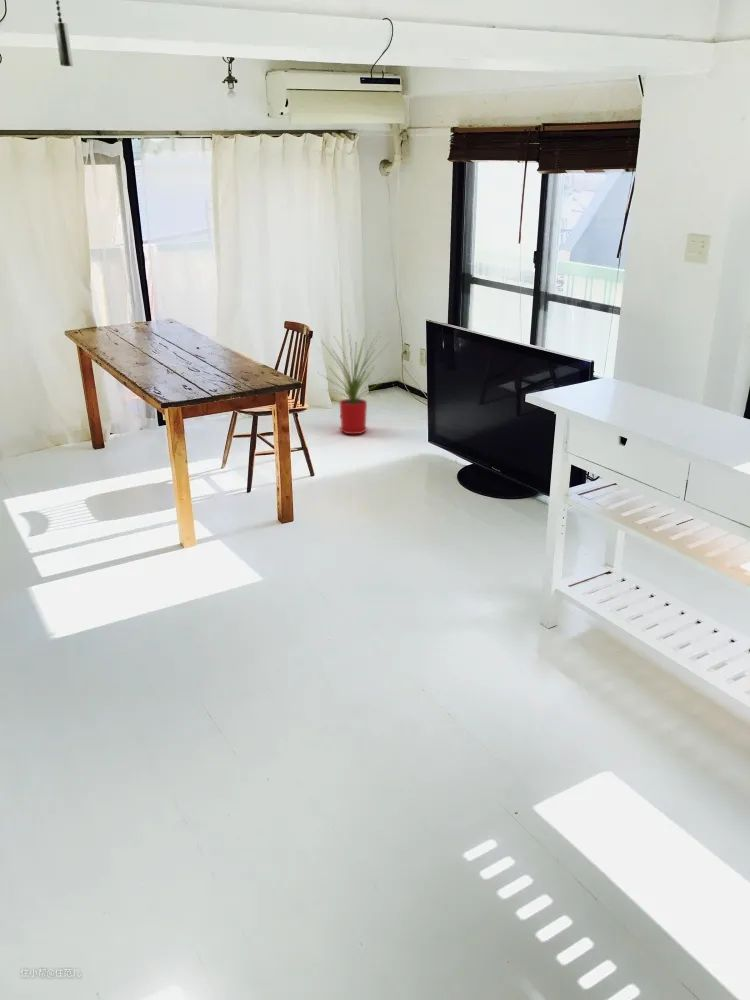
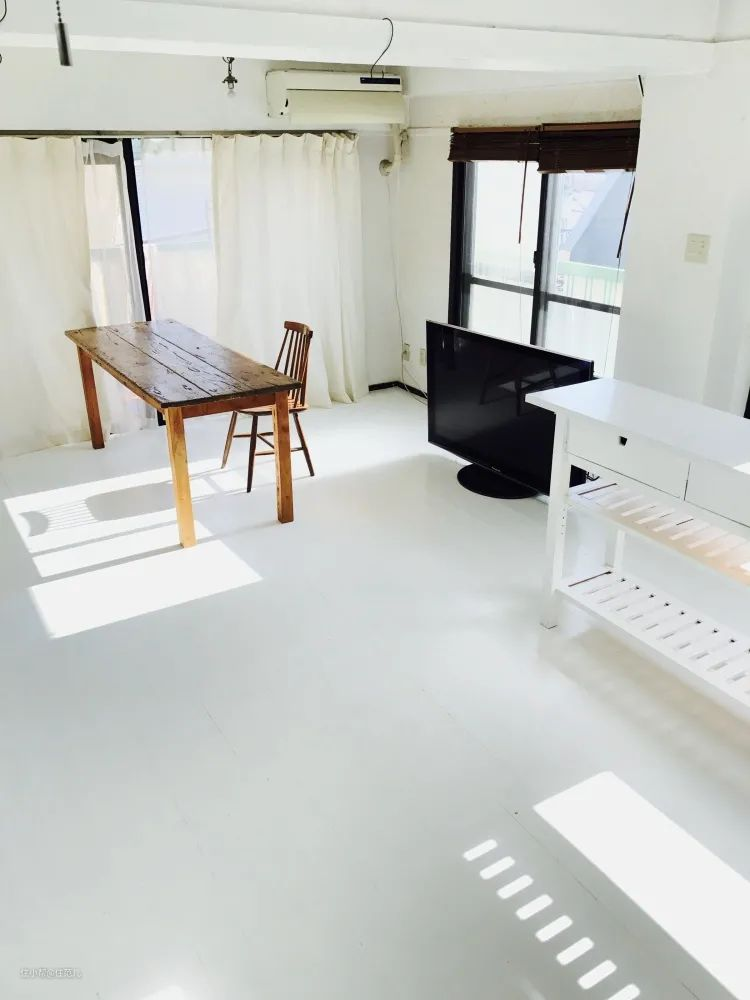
- house plant (351, 382)
